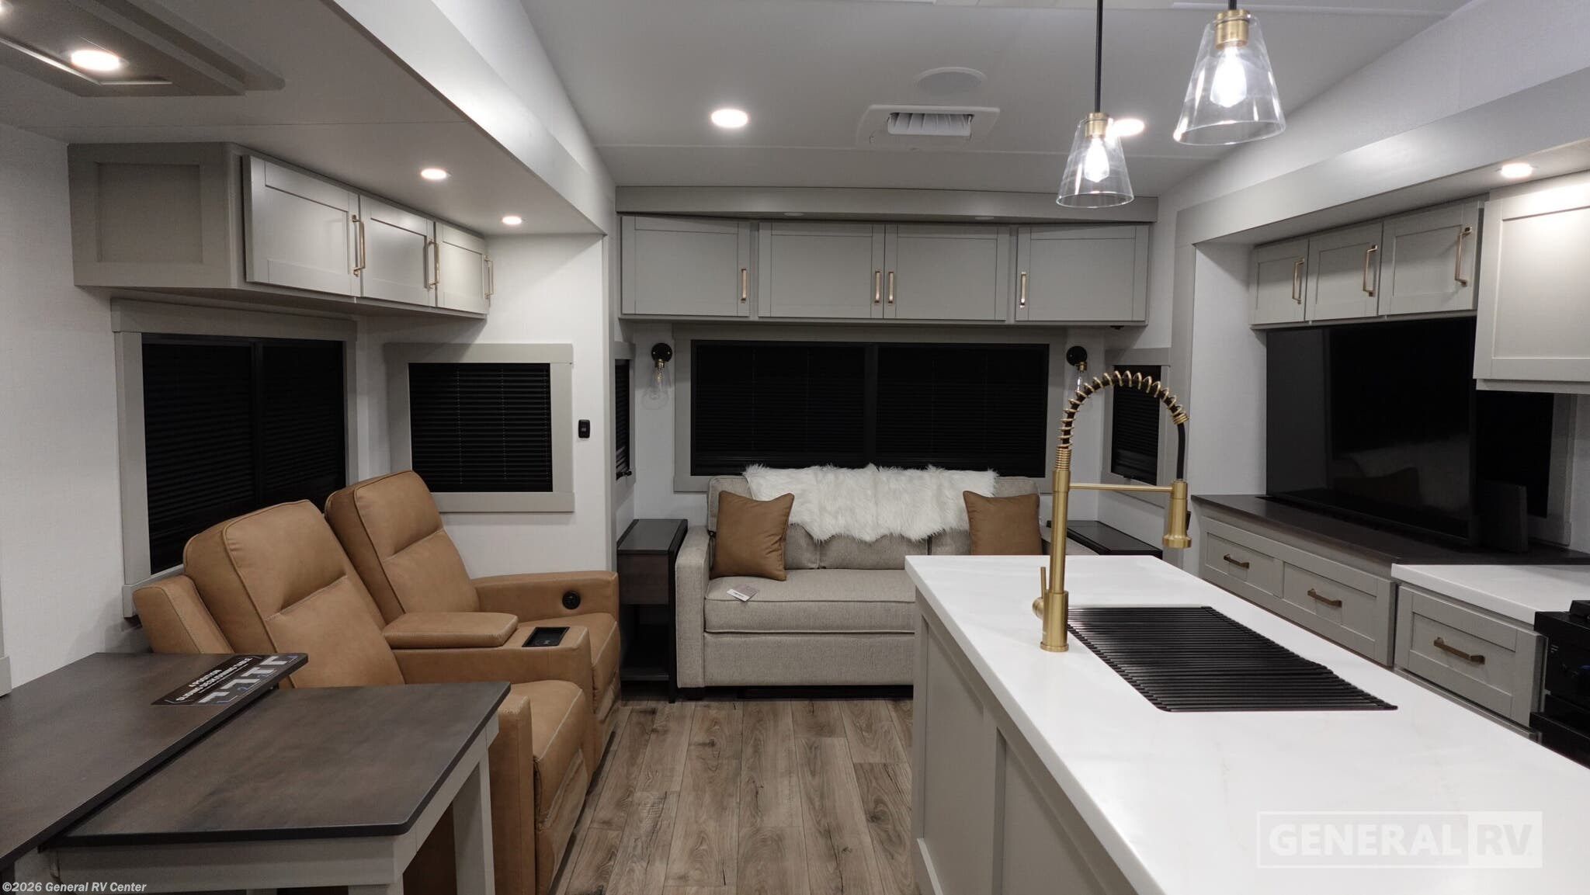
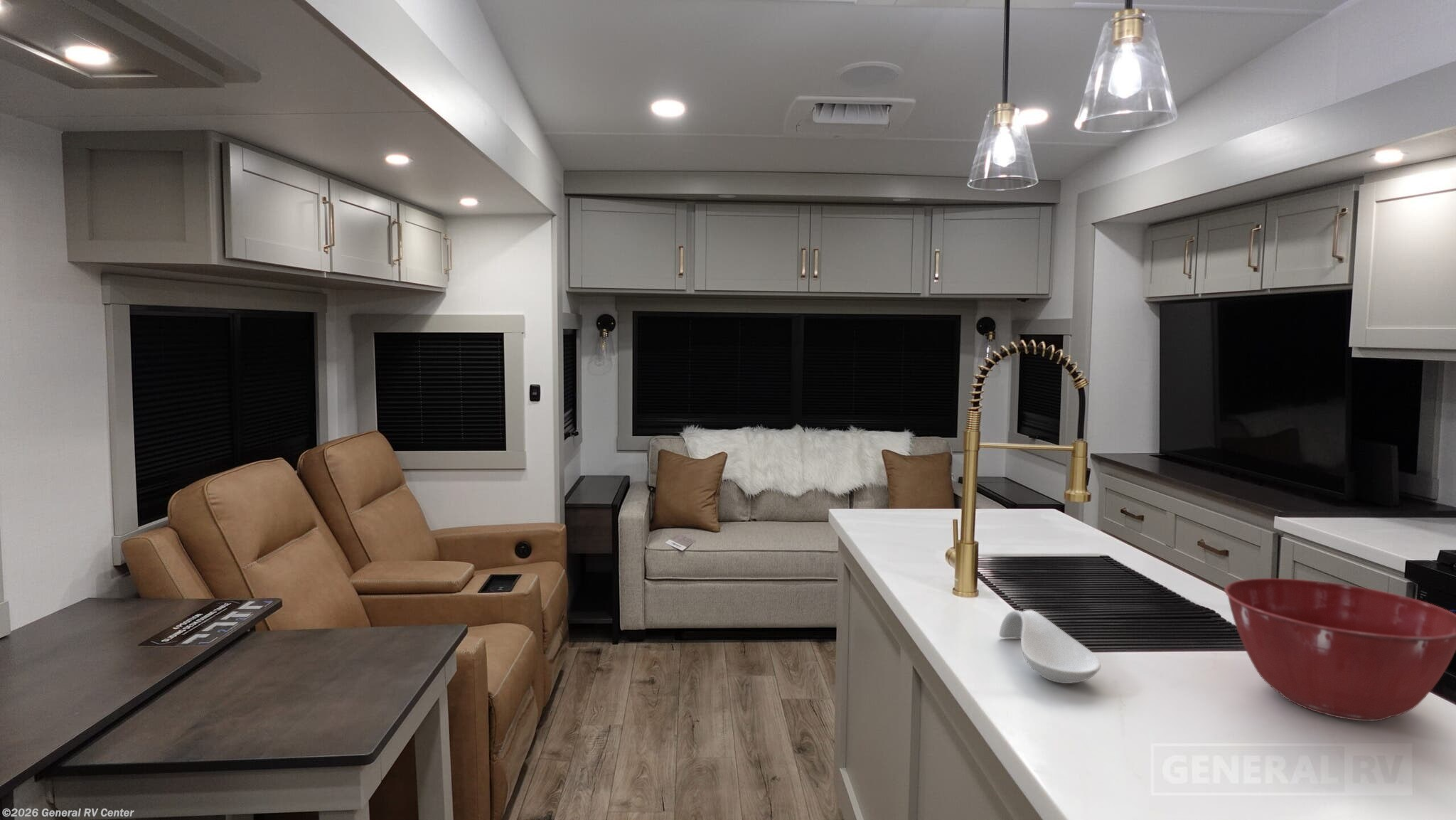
+ spoon rest (1042, 642)
+ mixing bowl (1333, 651)
